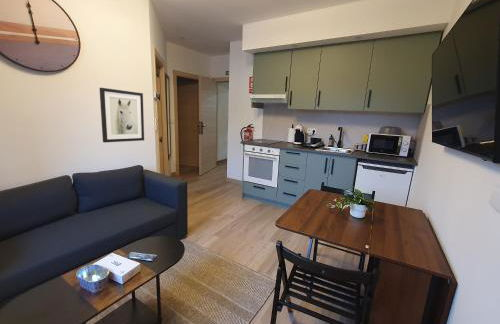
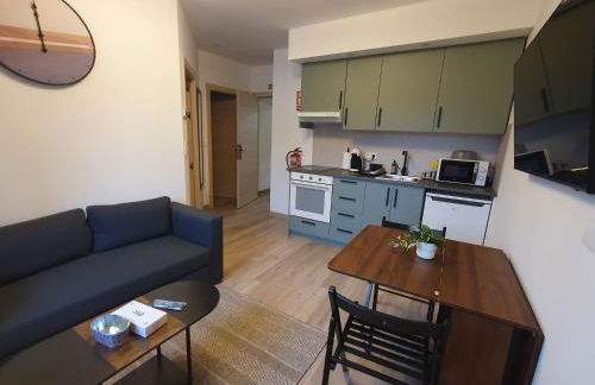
- wall art (123, 116)
